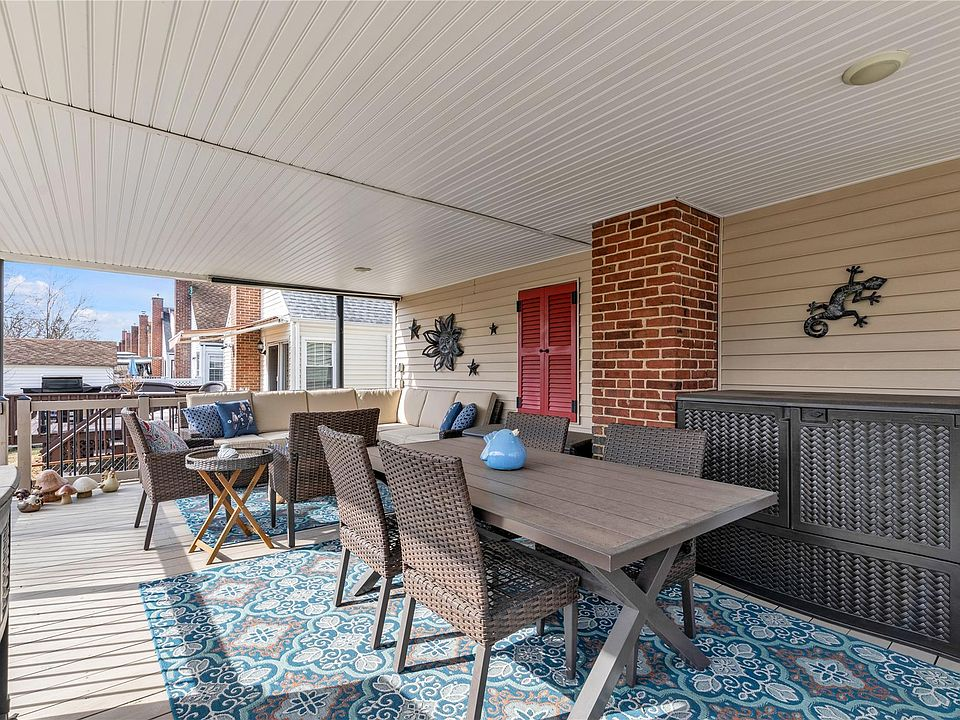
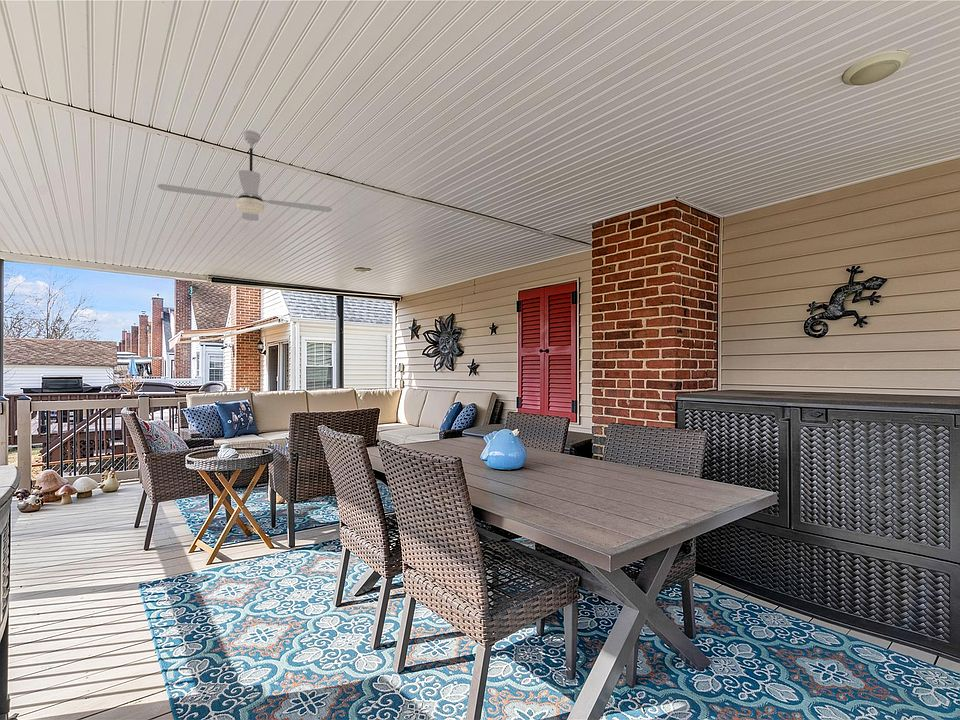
+ ceiling fan (251, 173)
